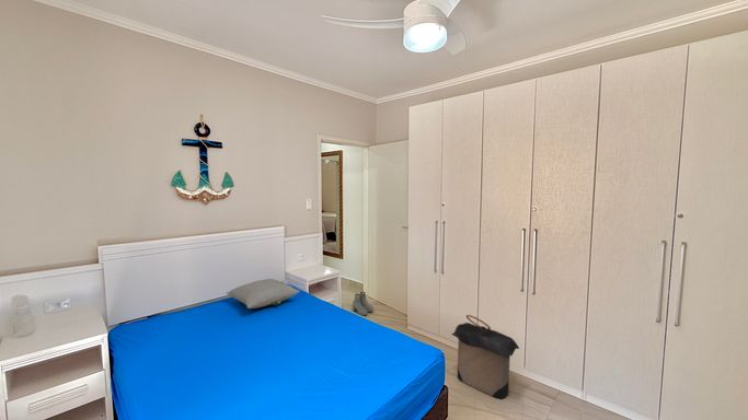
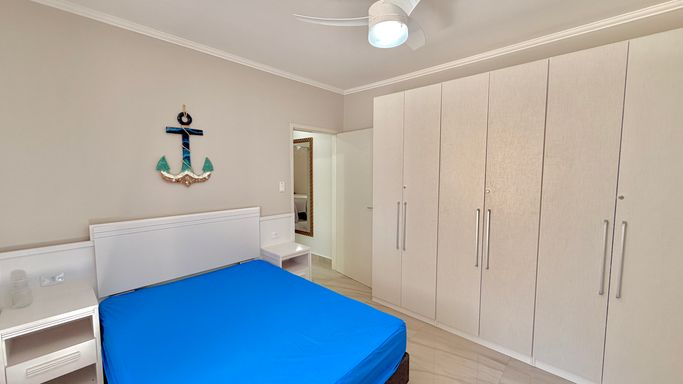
- pillow (263, 292)
- boots (363, 302)
- laundry hamper (484, 350)
